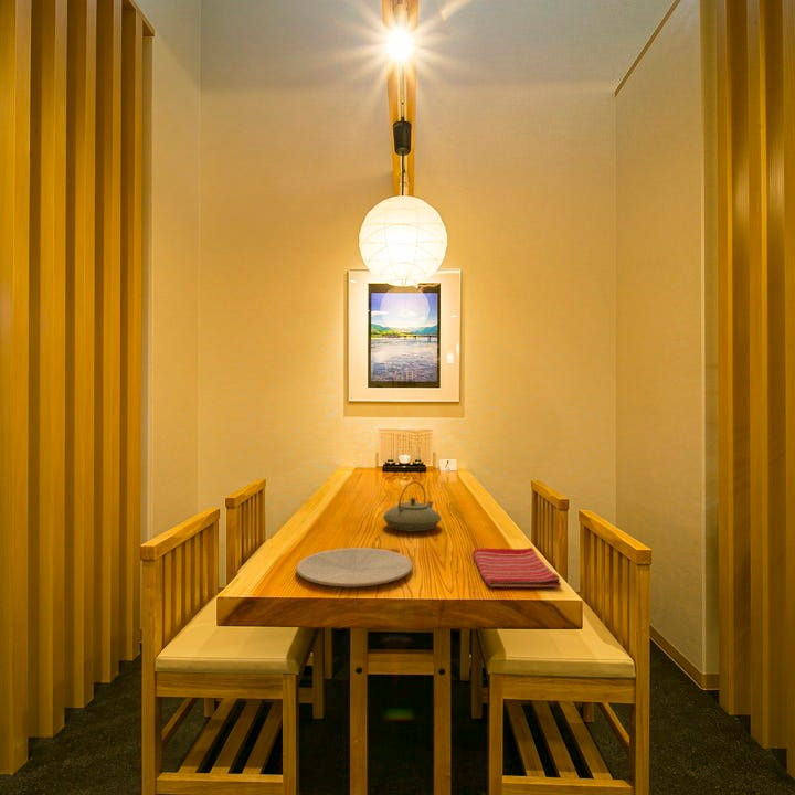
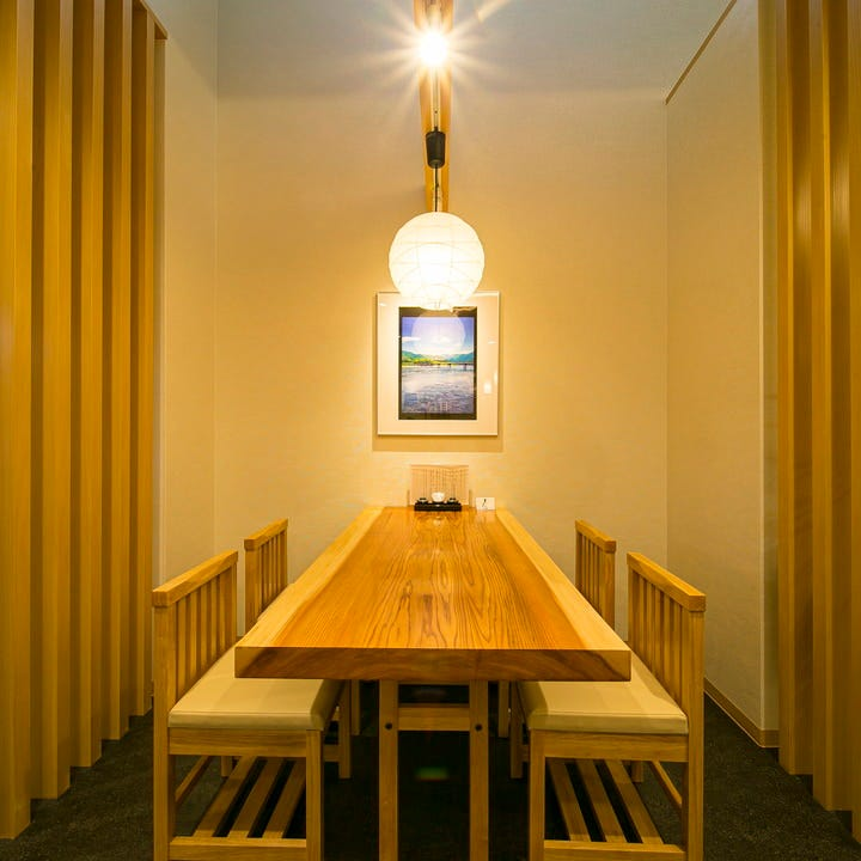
- teapot (414, 504)
- dish towel (512, 565)
- plate (354, 566)
